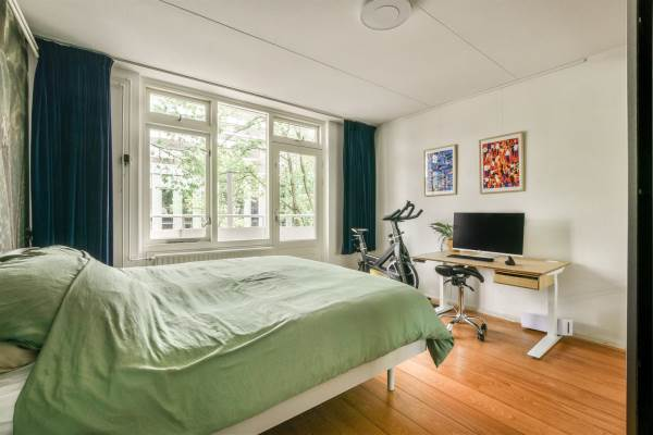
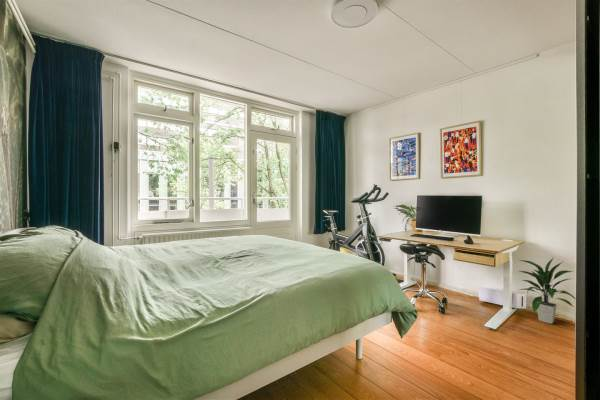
+ indoor plant (544, 288)
